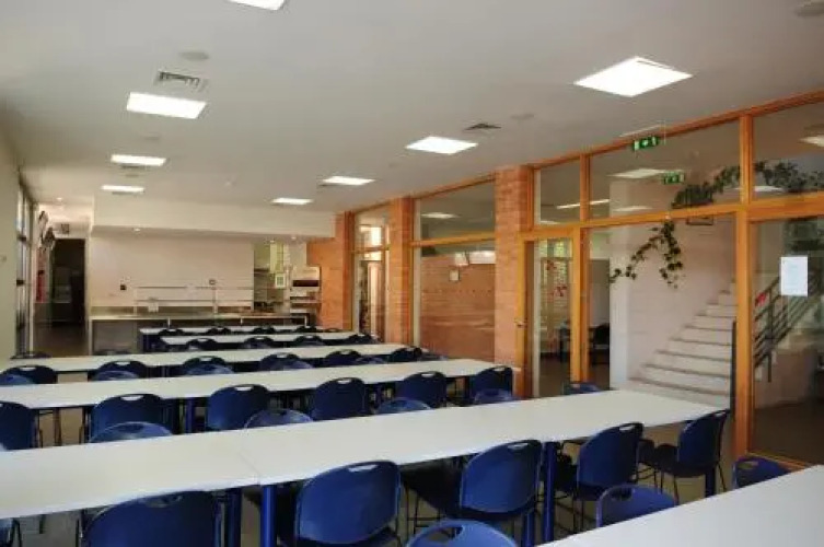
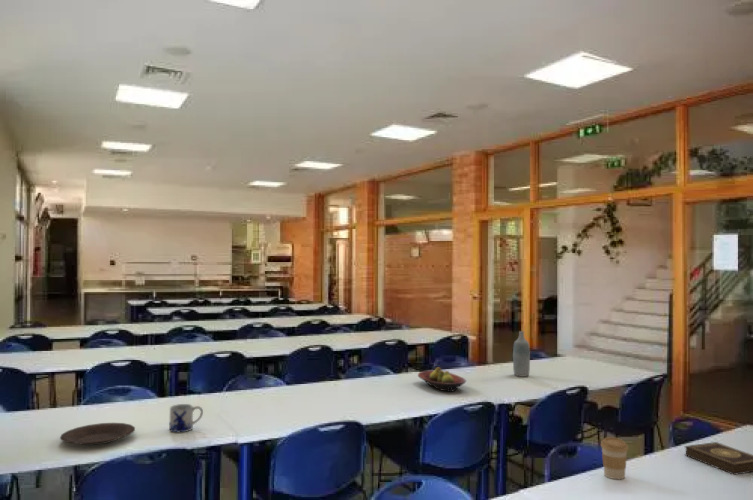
+ plate (98, 435)
+ book (724, 457)
+ mug (184, 417)
+ coffee cup (614, 457)
+ fruit bowl (441, 377)
+ bottle (521, 353)
